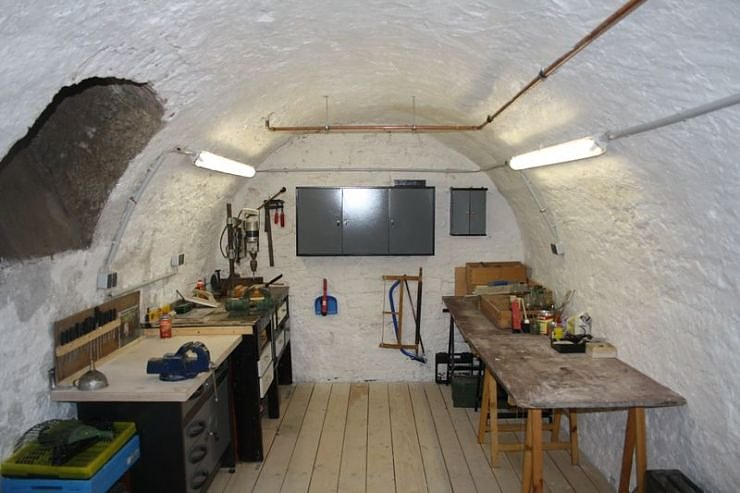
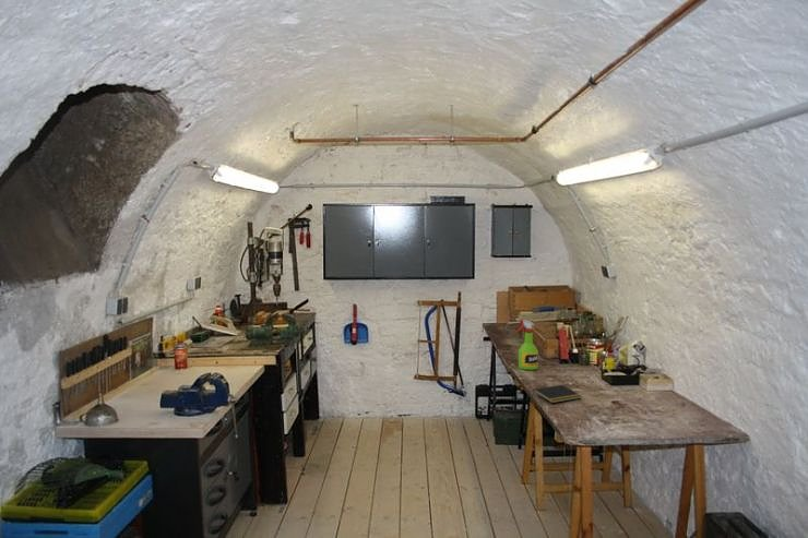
+ spray bottle (525, 344)
+ notepad (557, 393)
